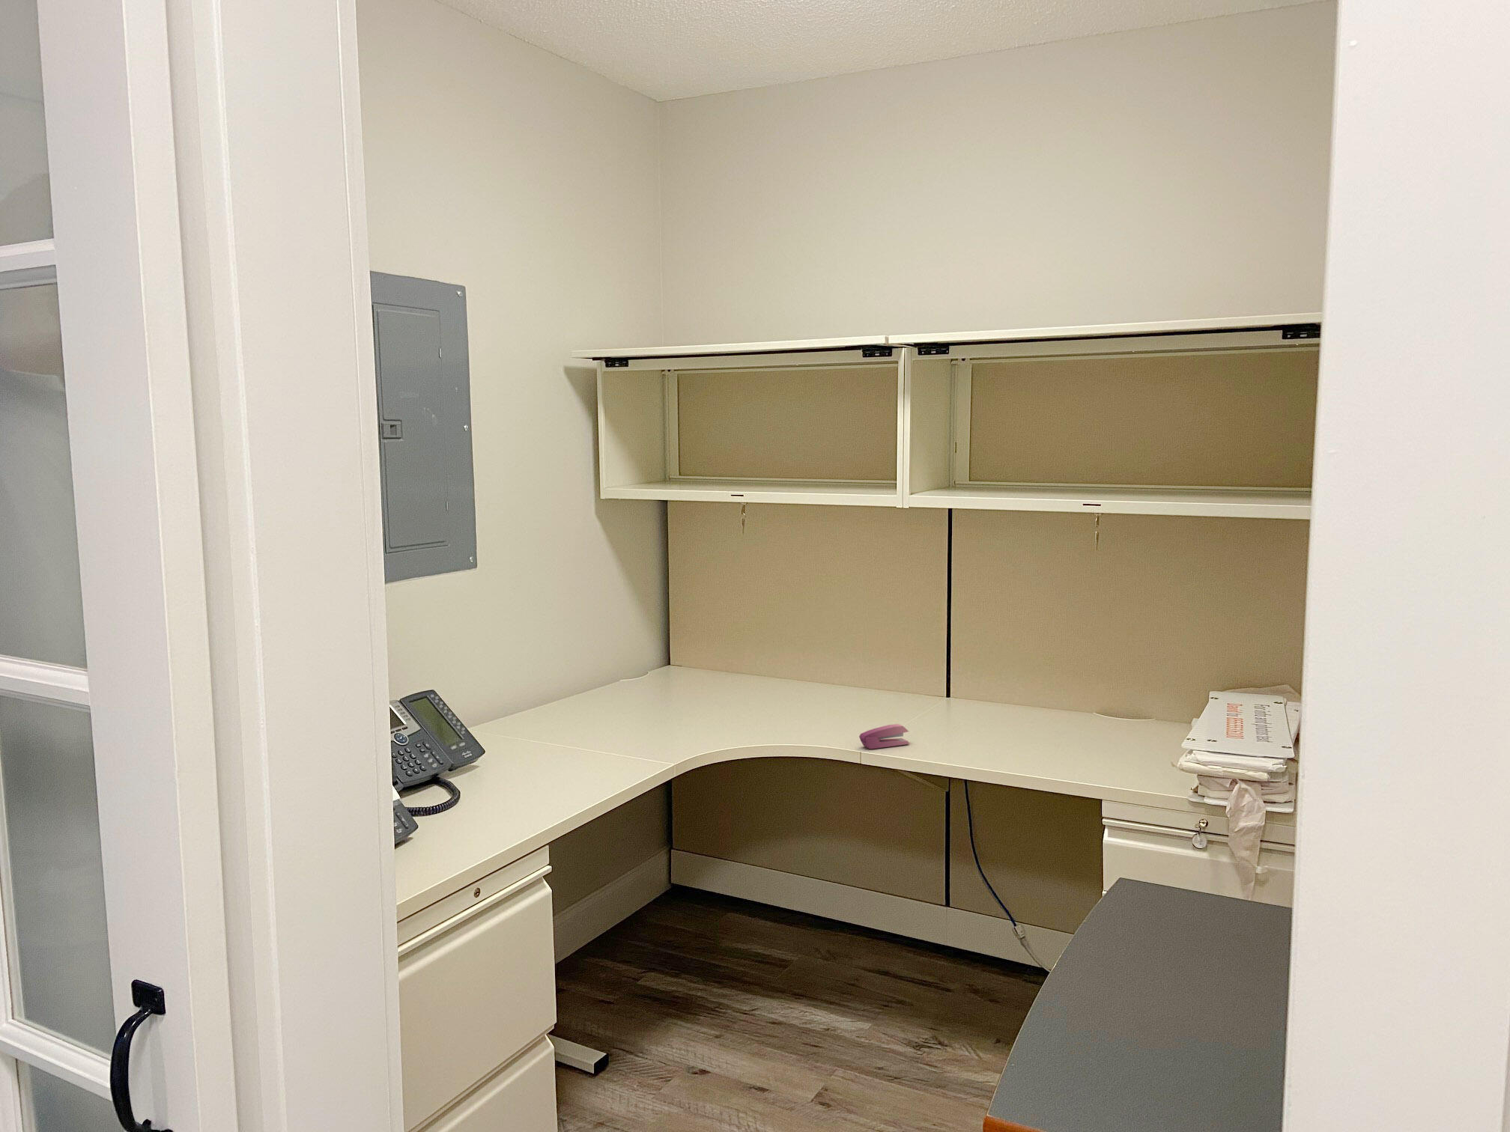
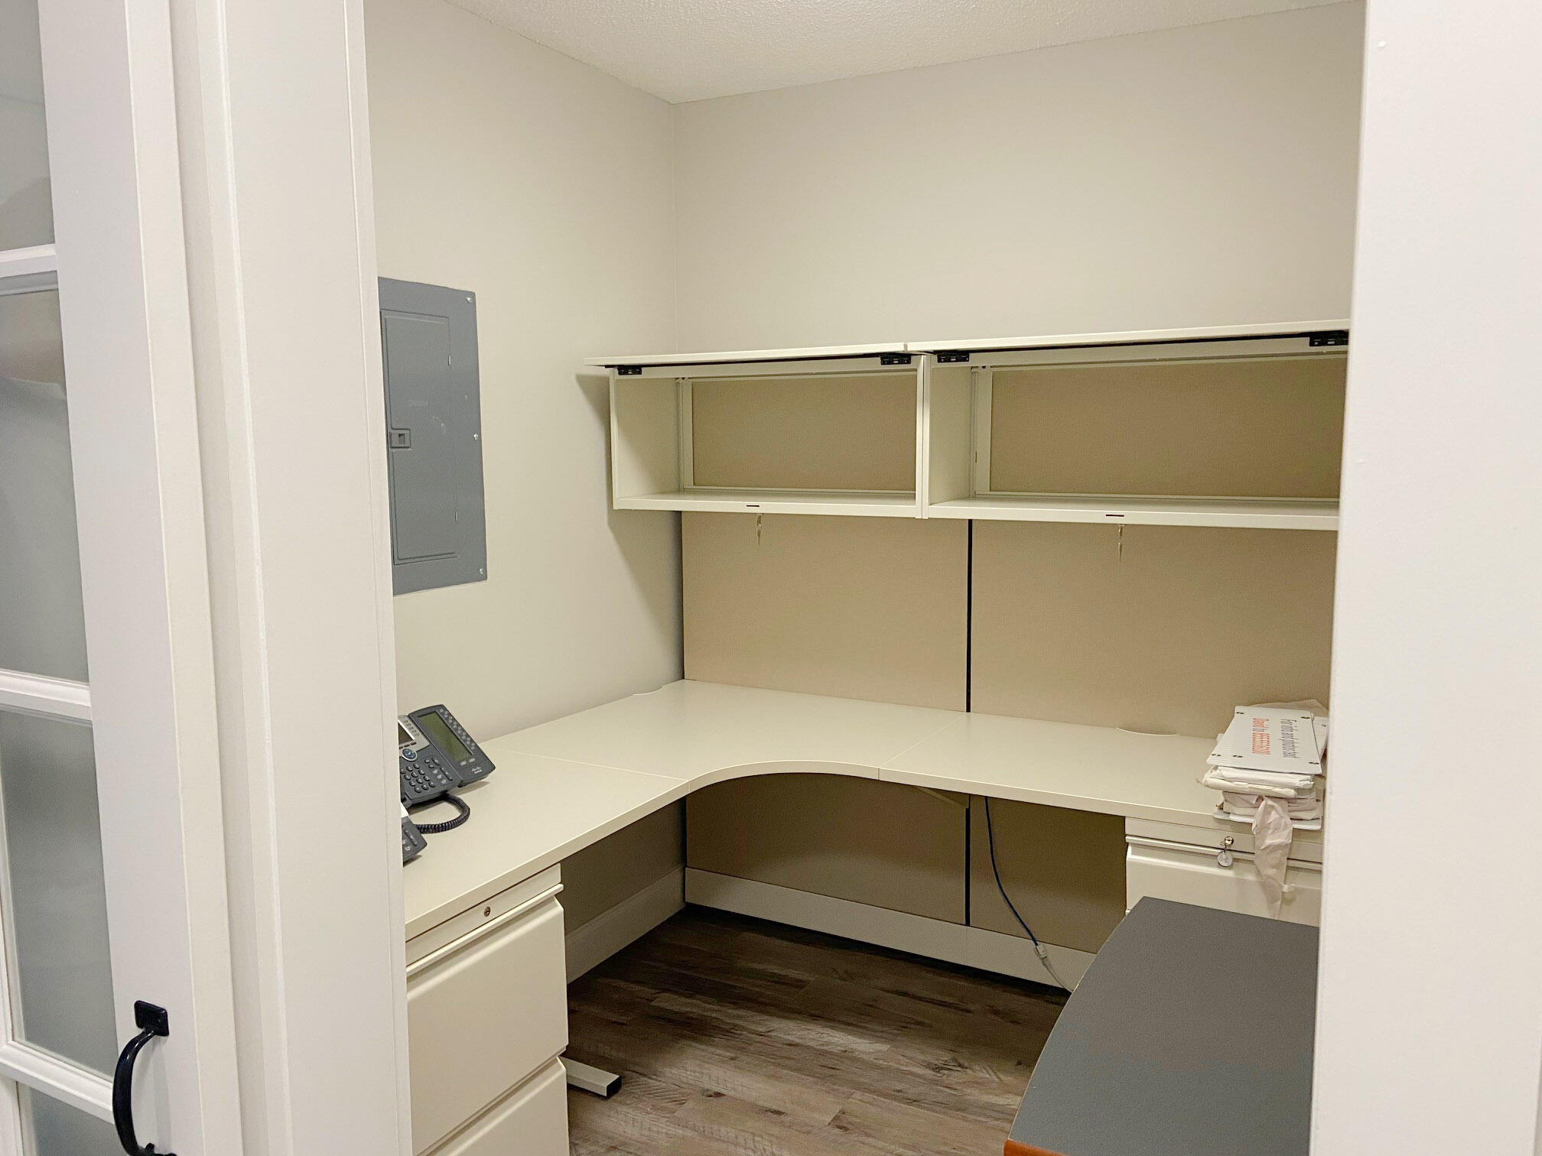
- stapler (883, 736)
